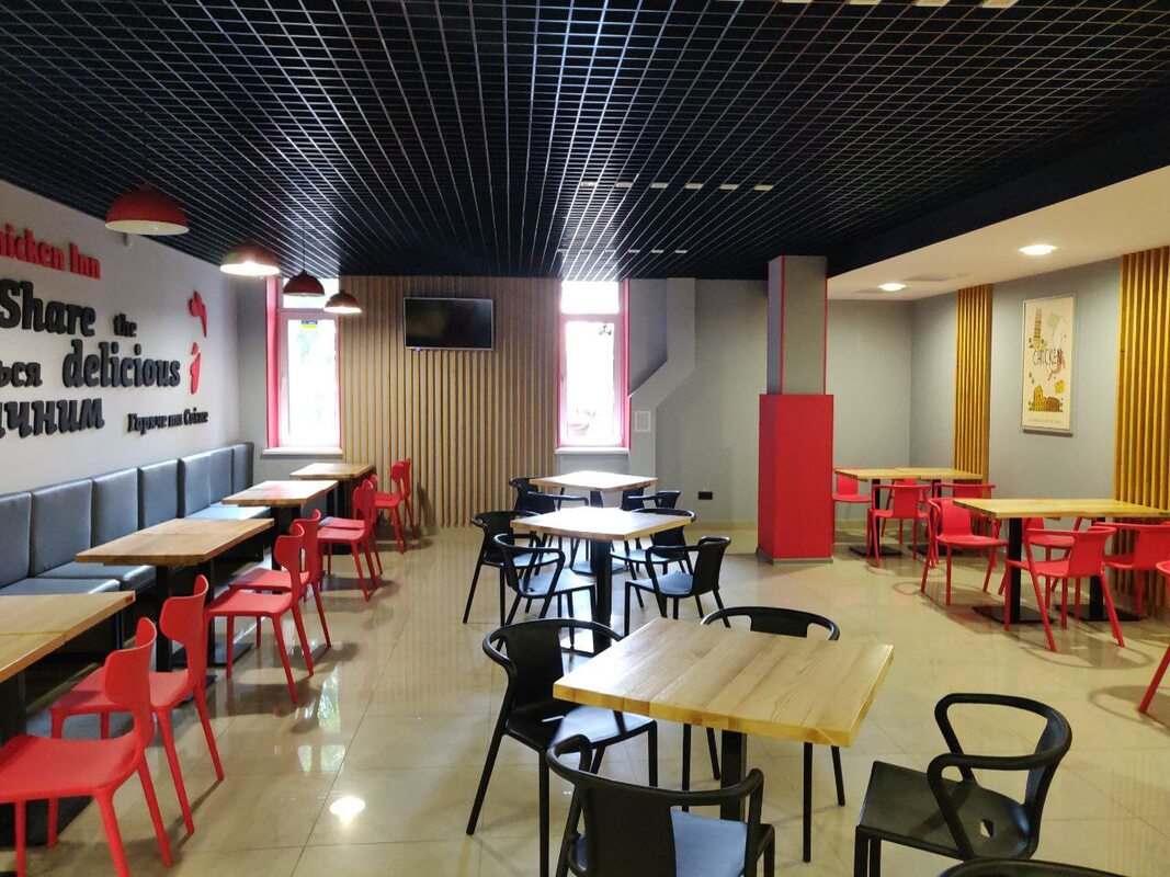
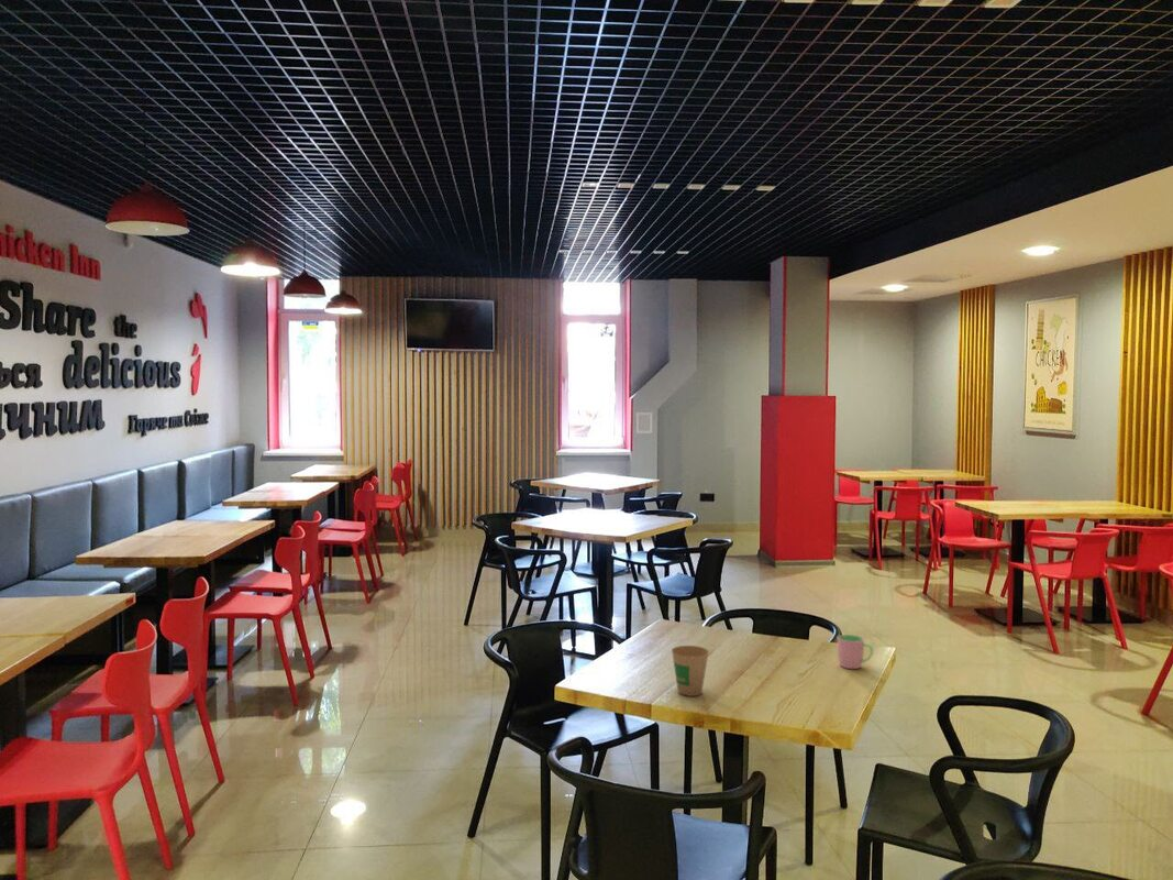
+ cup (854, 652)
+ paper cup (689, 671)
